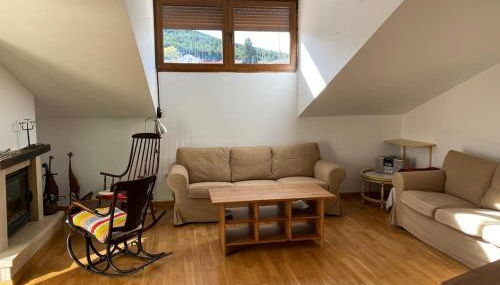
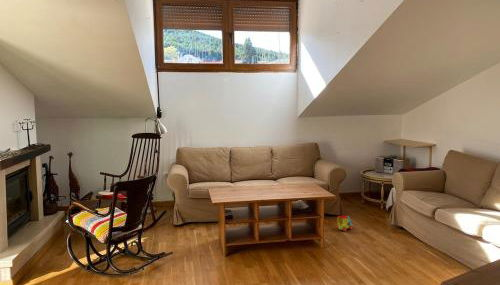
+ toy train (345, 222)
